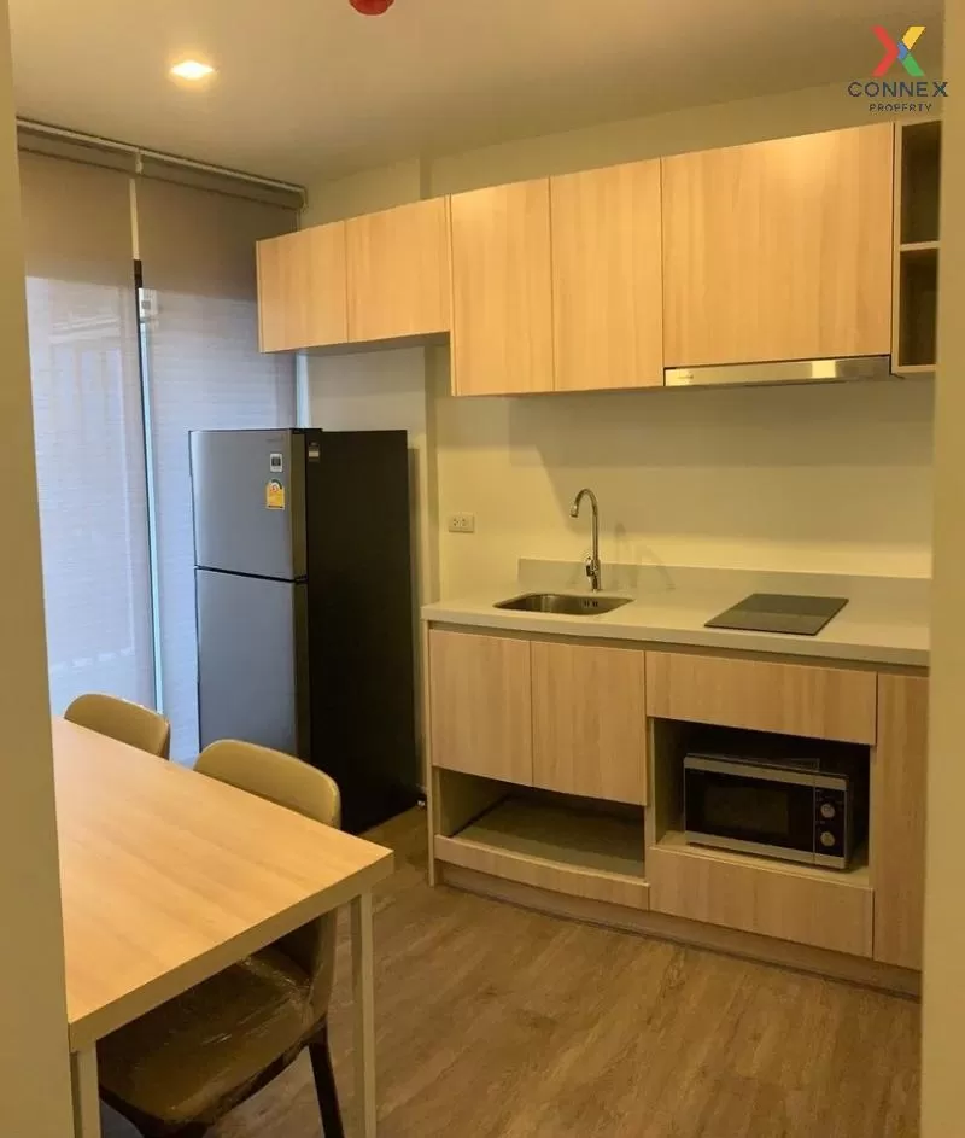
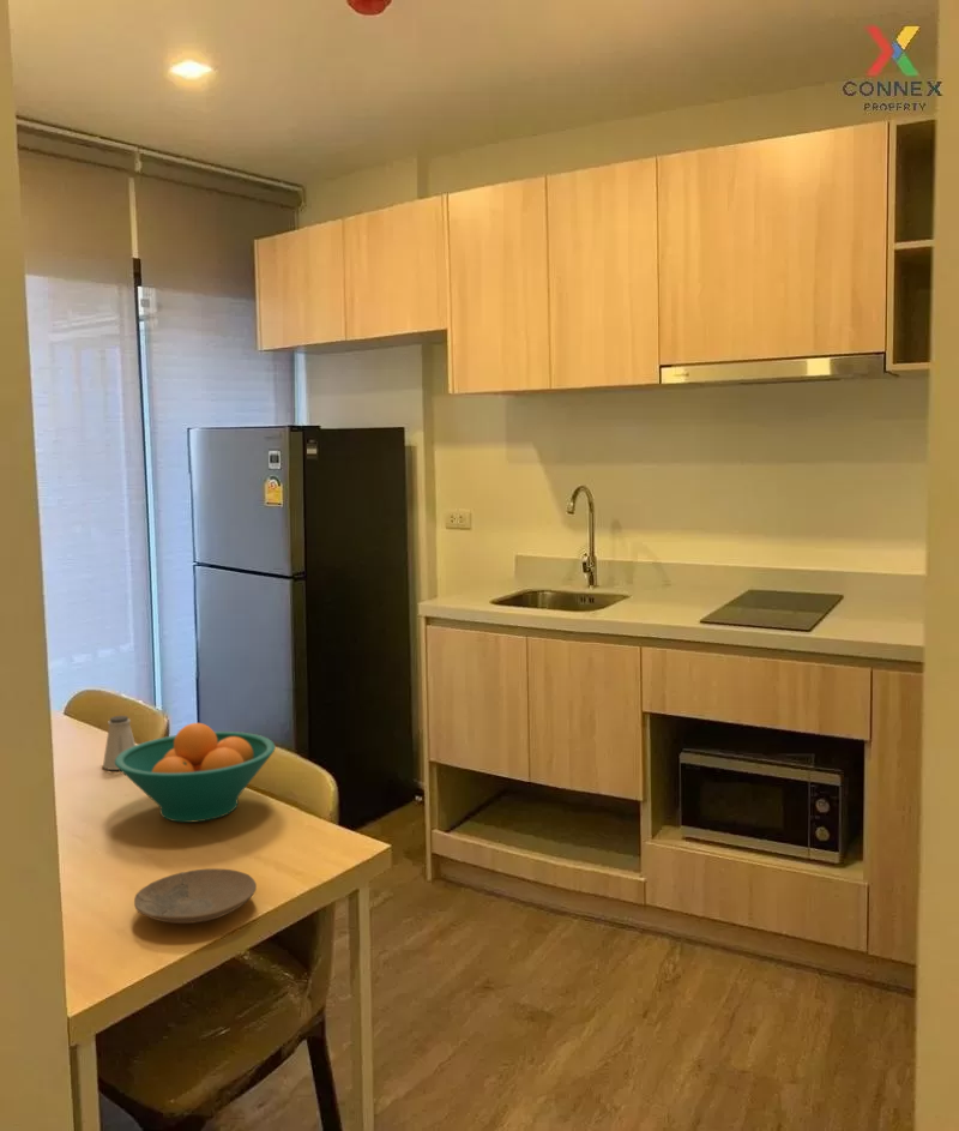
+ plate (197, 900)
+ fruit bowl (197, 768)
+ saltshaker (120, 741)
